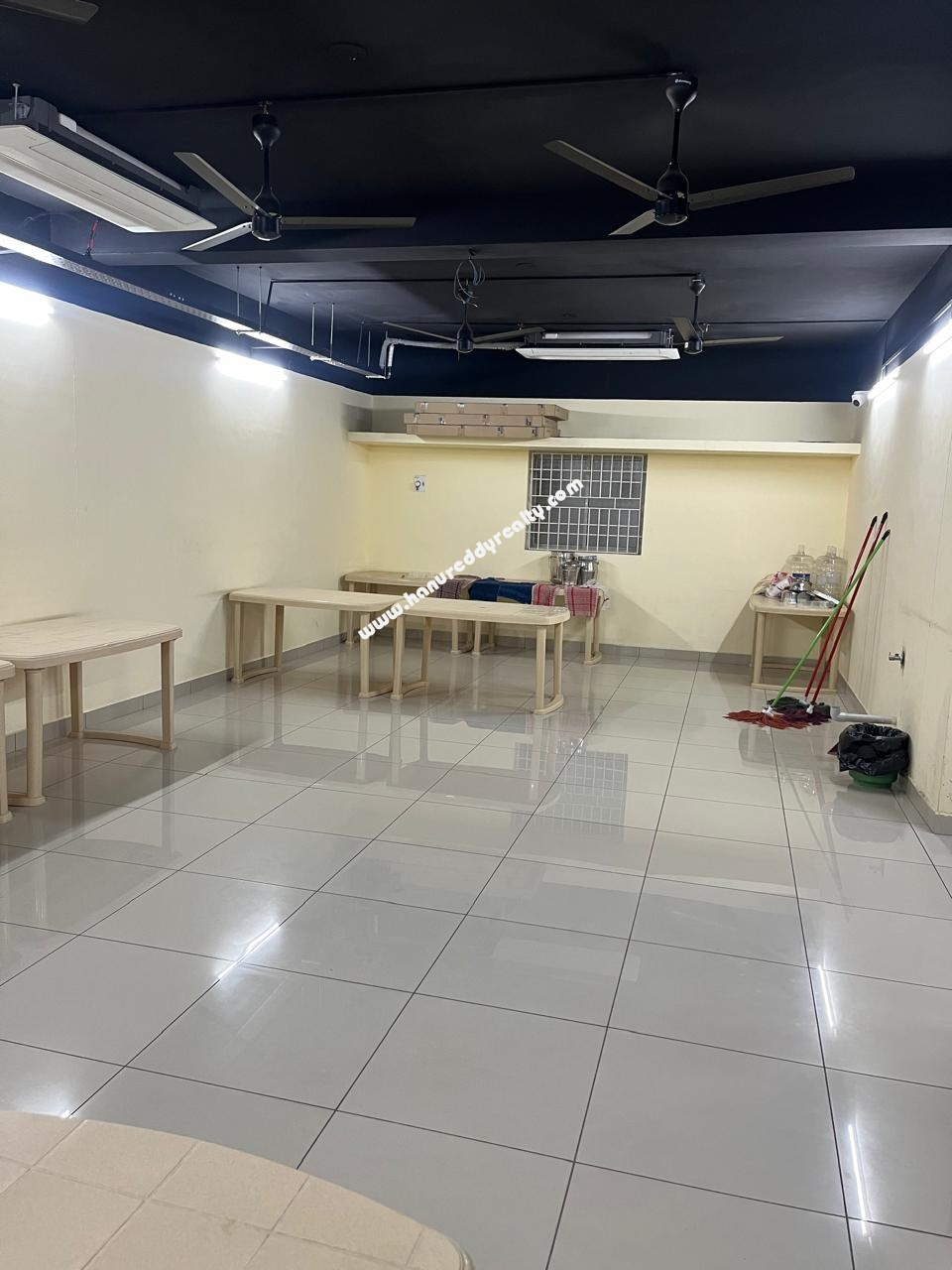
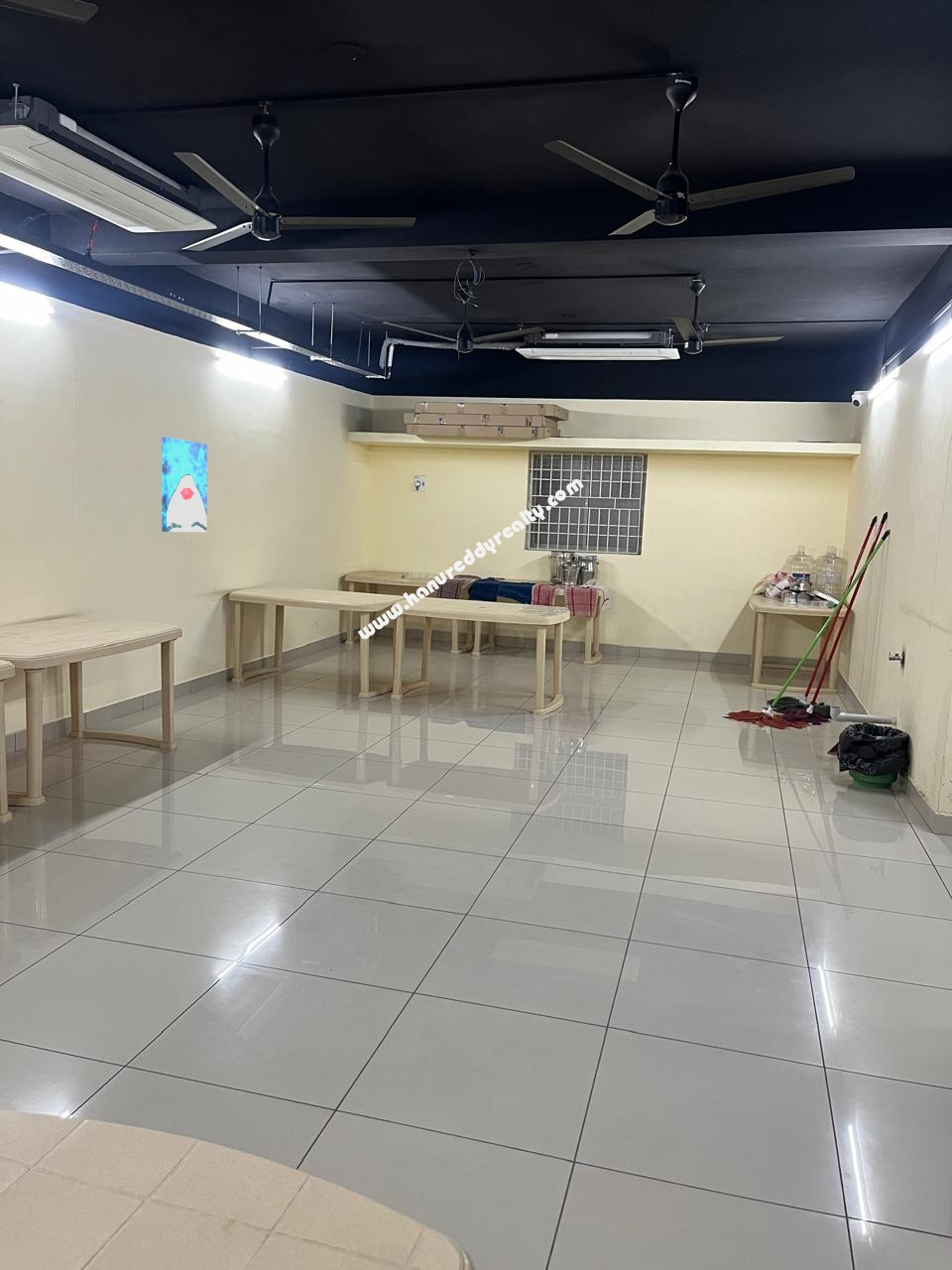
+ wall art (184, 486)
